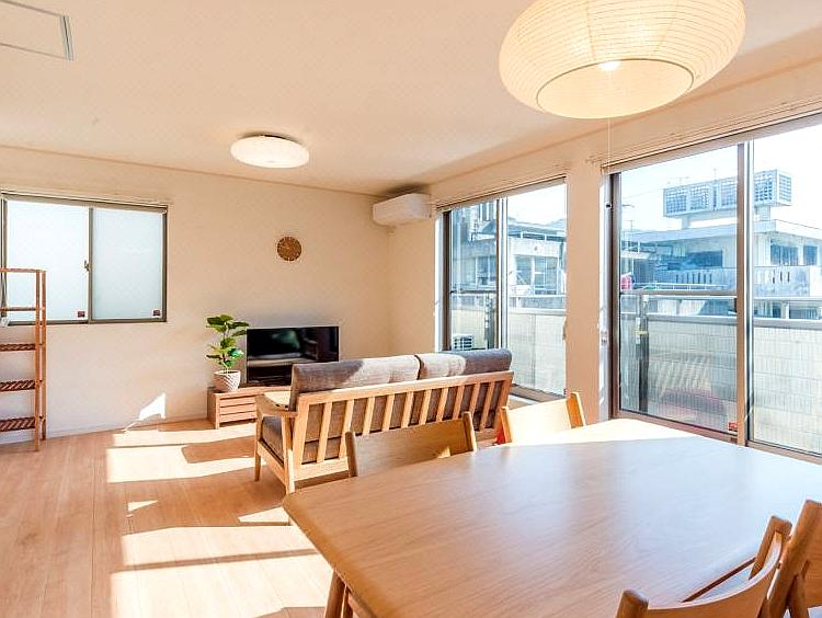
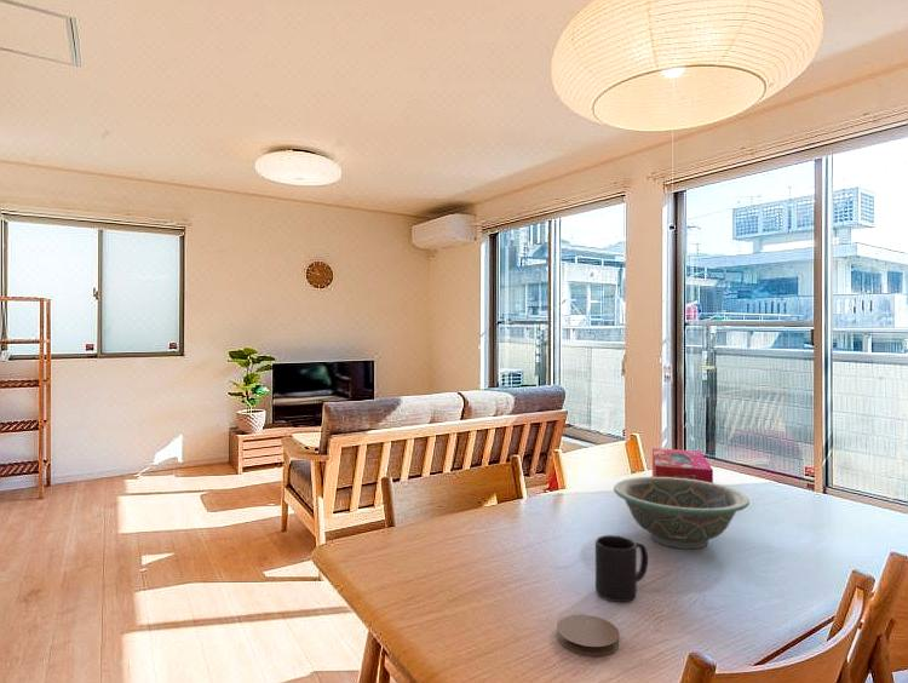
+ coaster (587, 633)
+ tissue box (679, 473)
+ decorative bowl (678, 515)
+ mug (623, 564)
